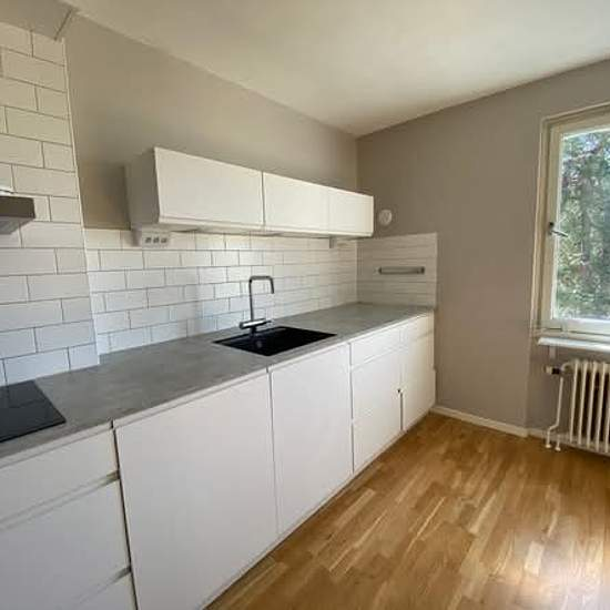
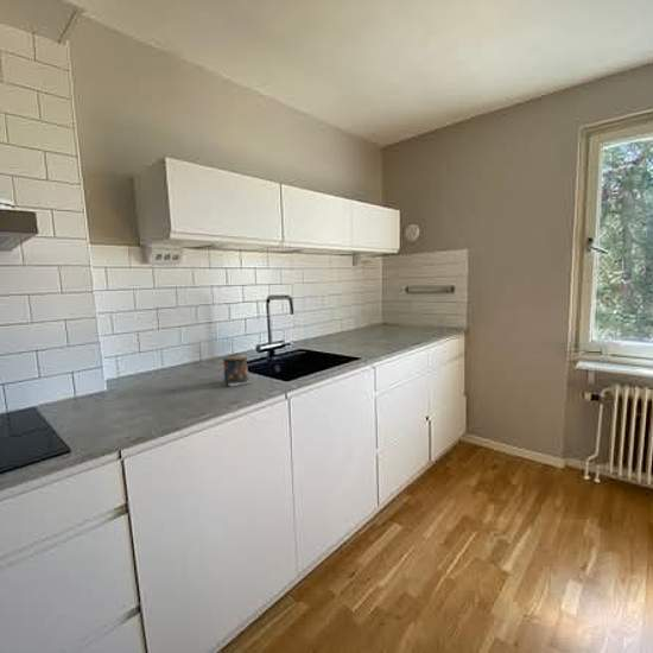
+ candle (237, 368)
